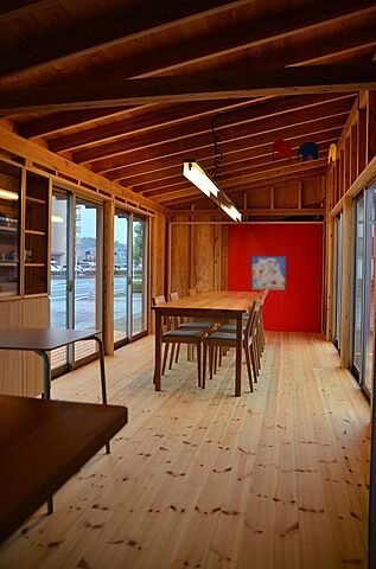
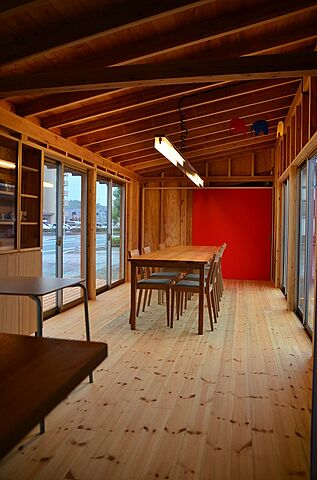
- wall art (268, 273)
